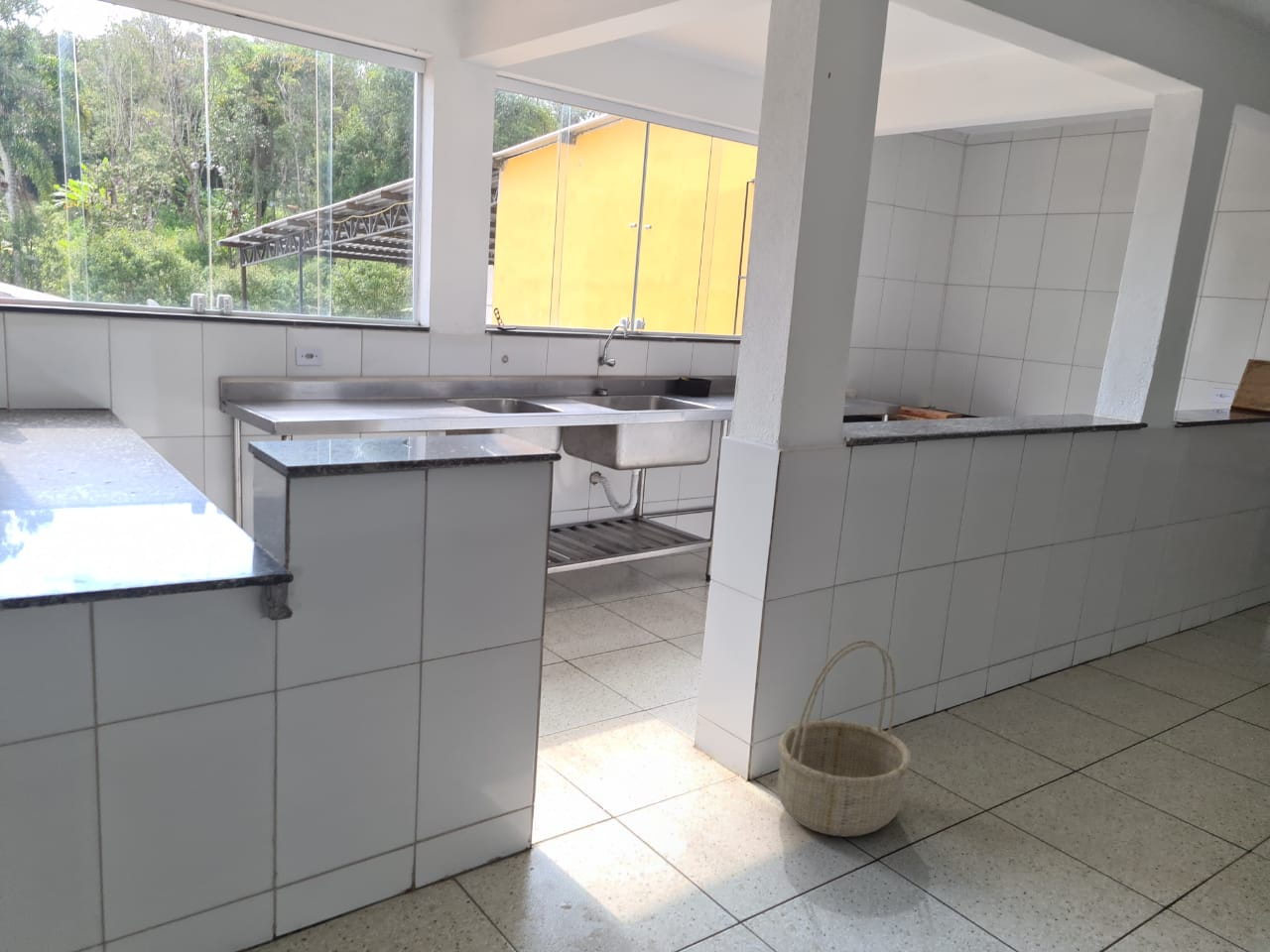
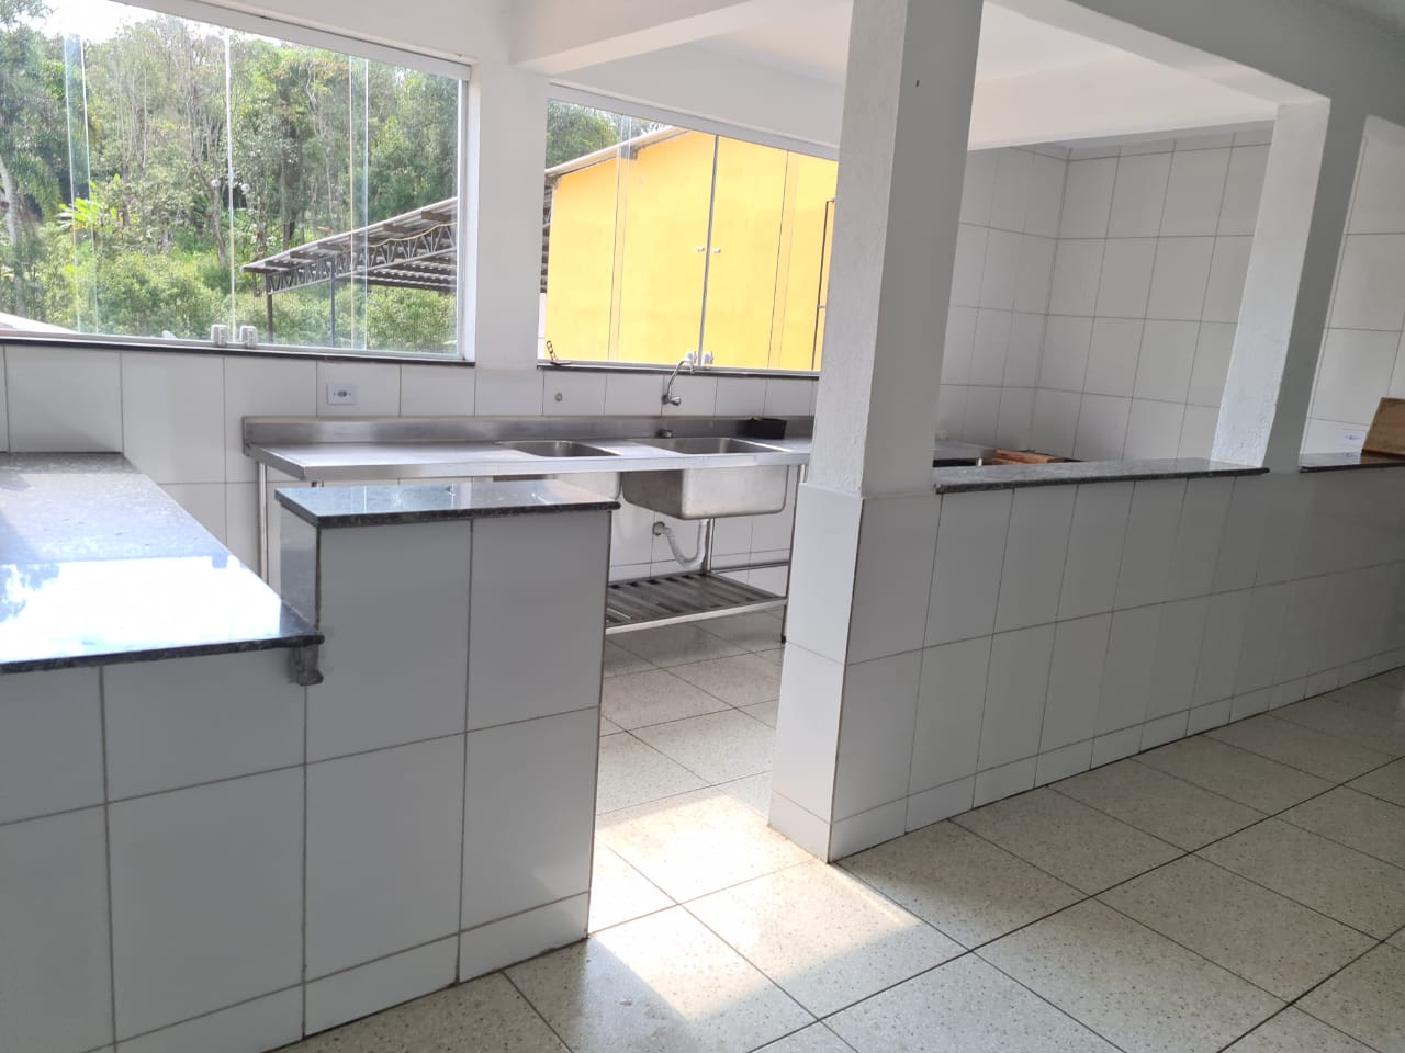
- basket (847, 728)
